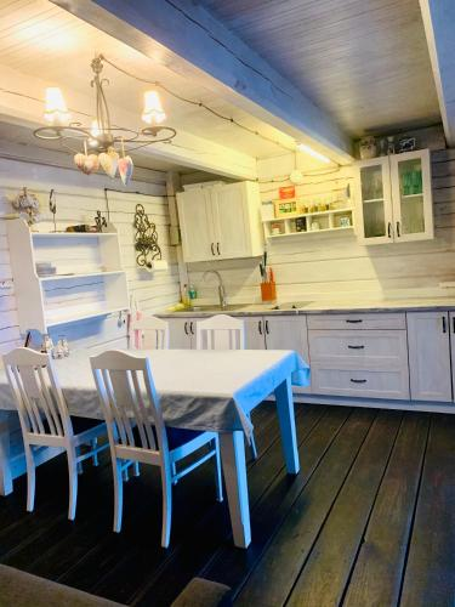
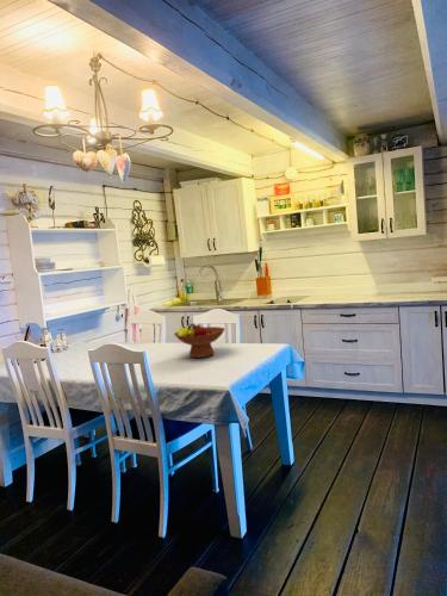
+ fruit bowl (200, 339)
